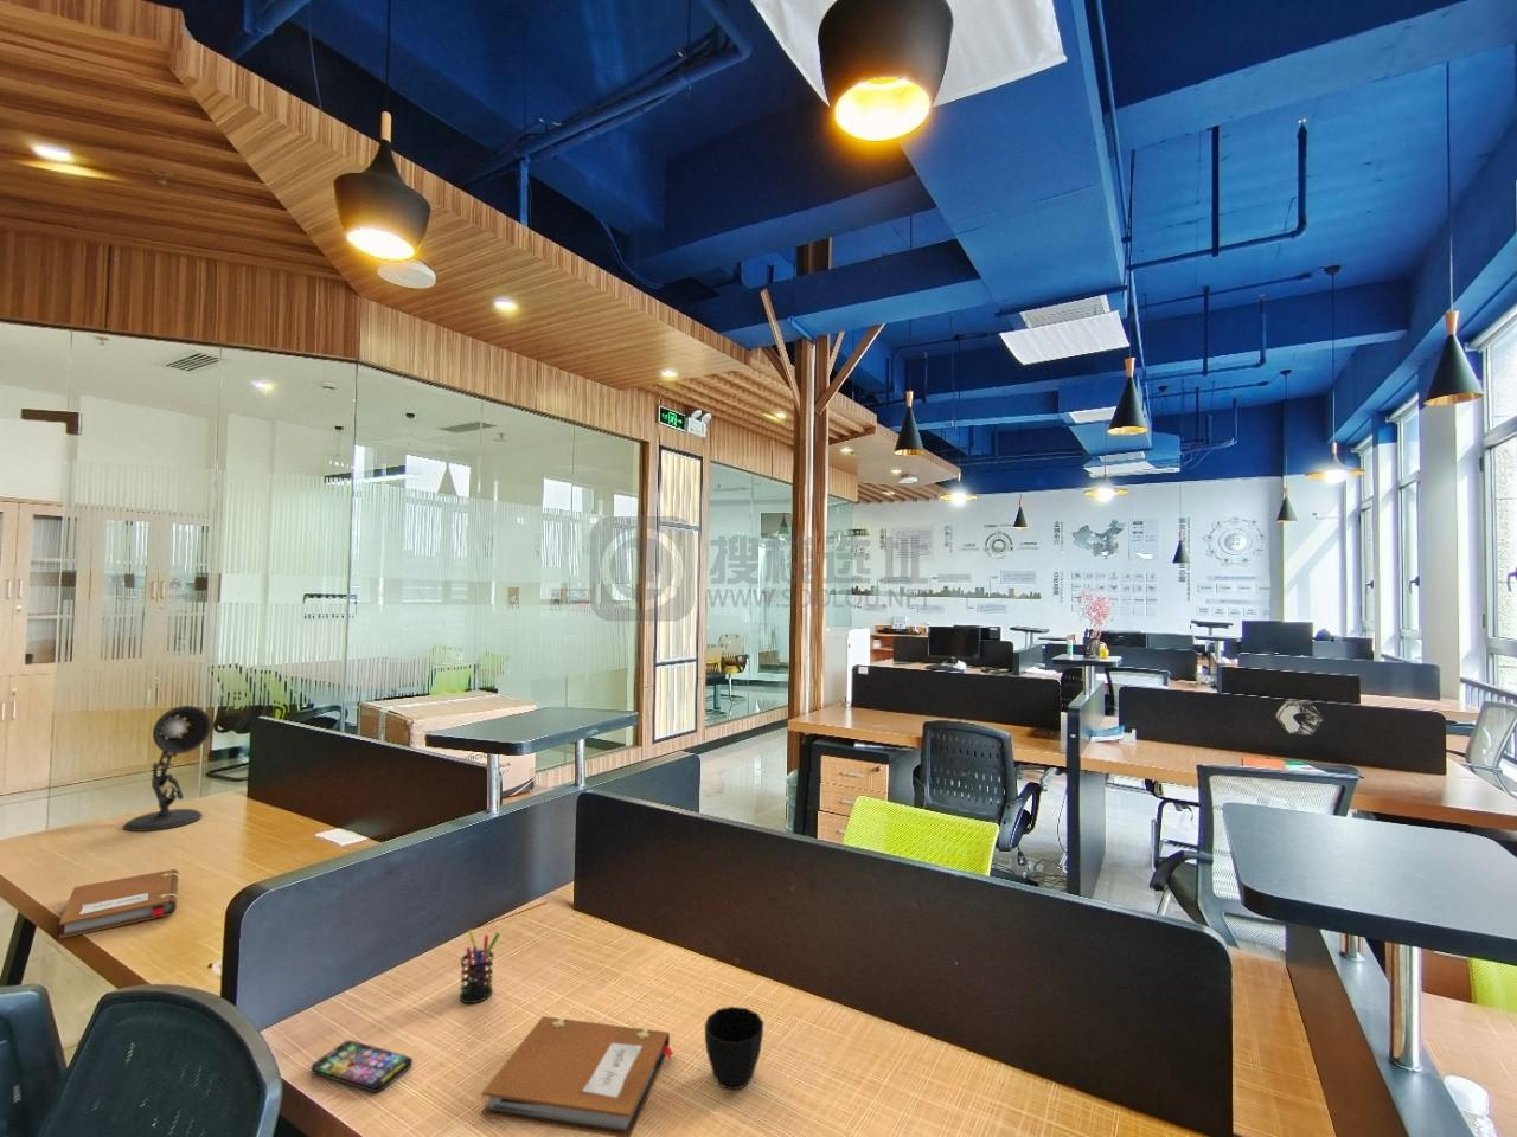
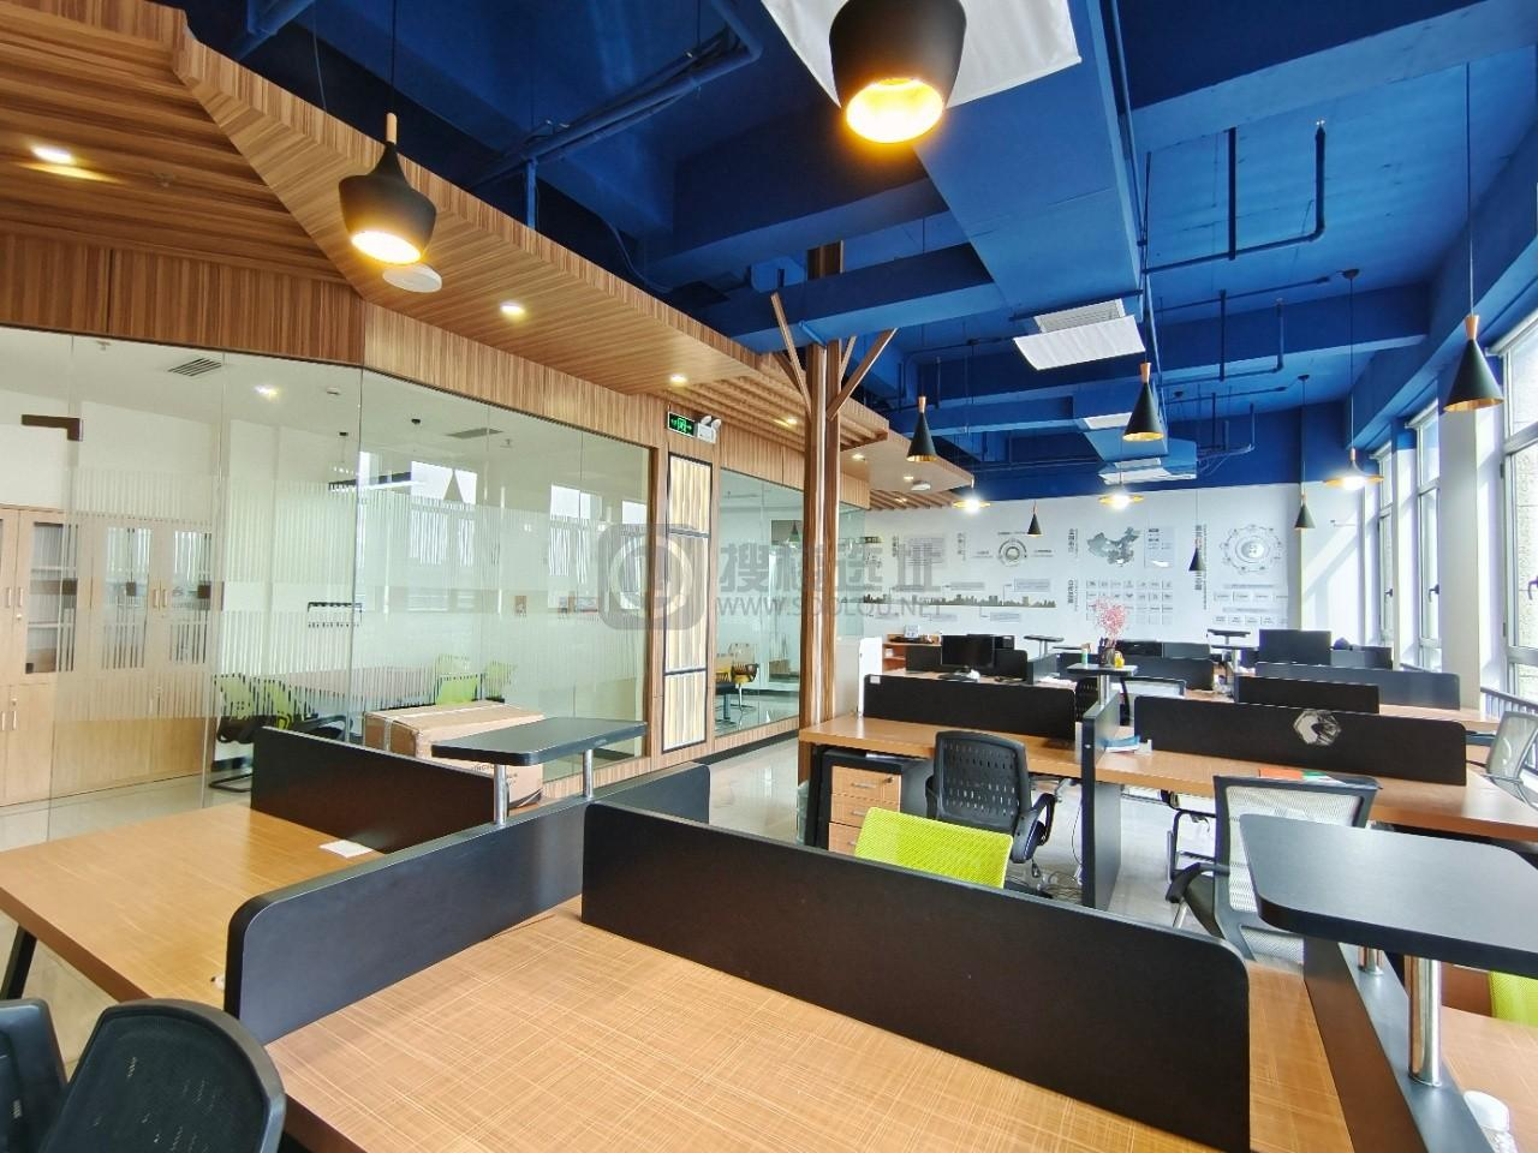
- smartphone (362, 1065)
- desk lamp (167, 762)
- pen holder (481, 960)
- notebook (585, 1069)
- cup (733, 1047)
- notebook (123, 901)
